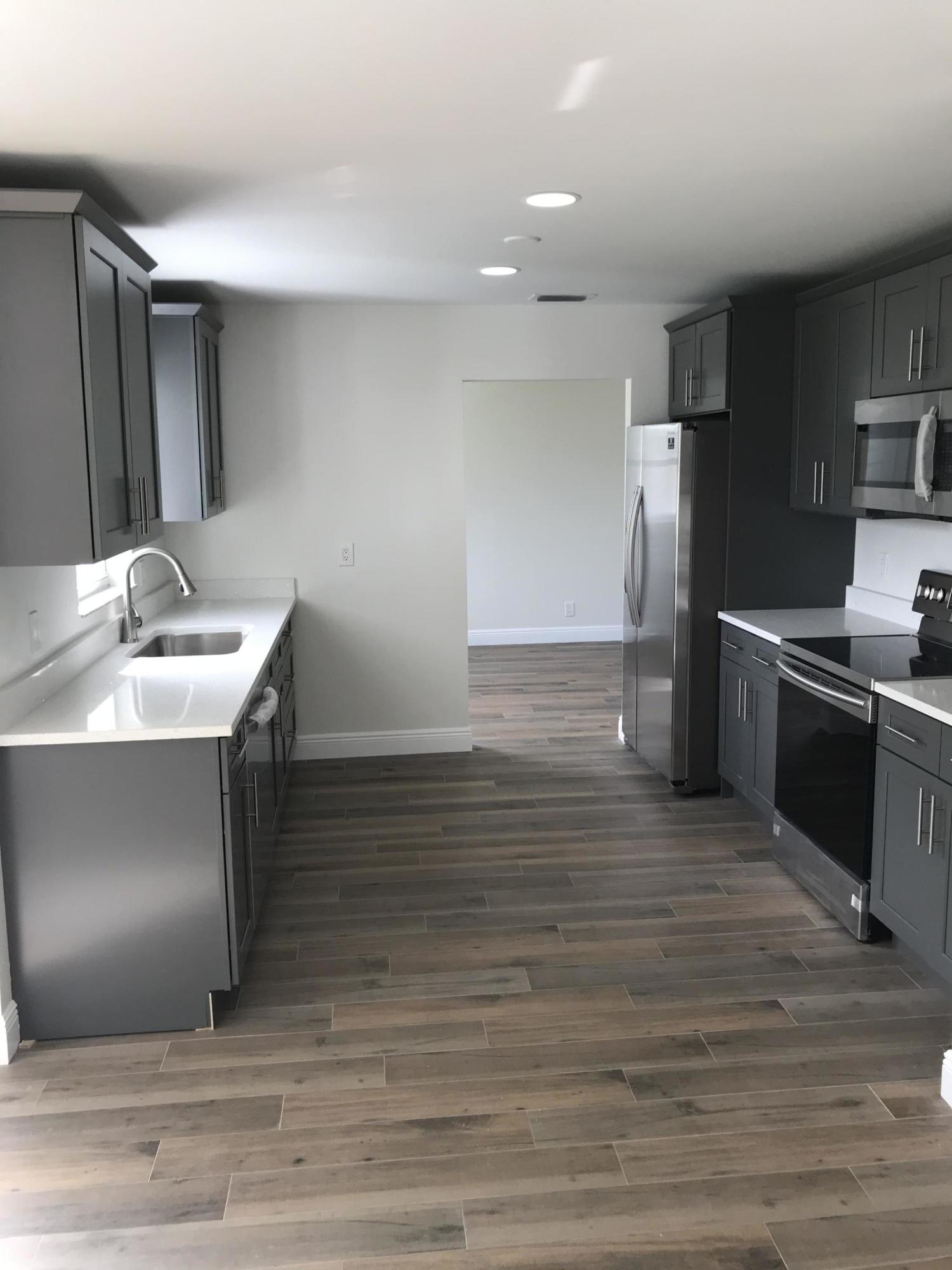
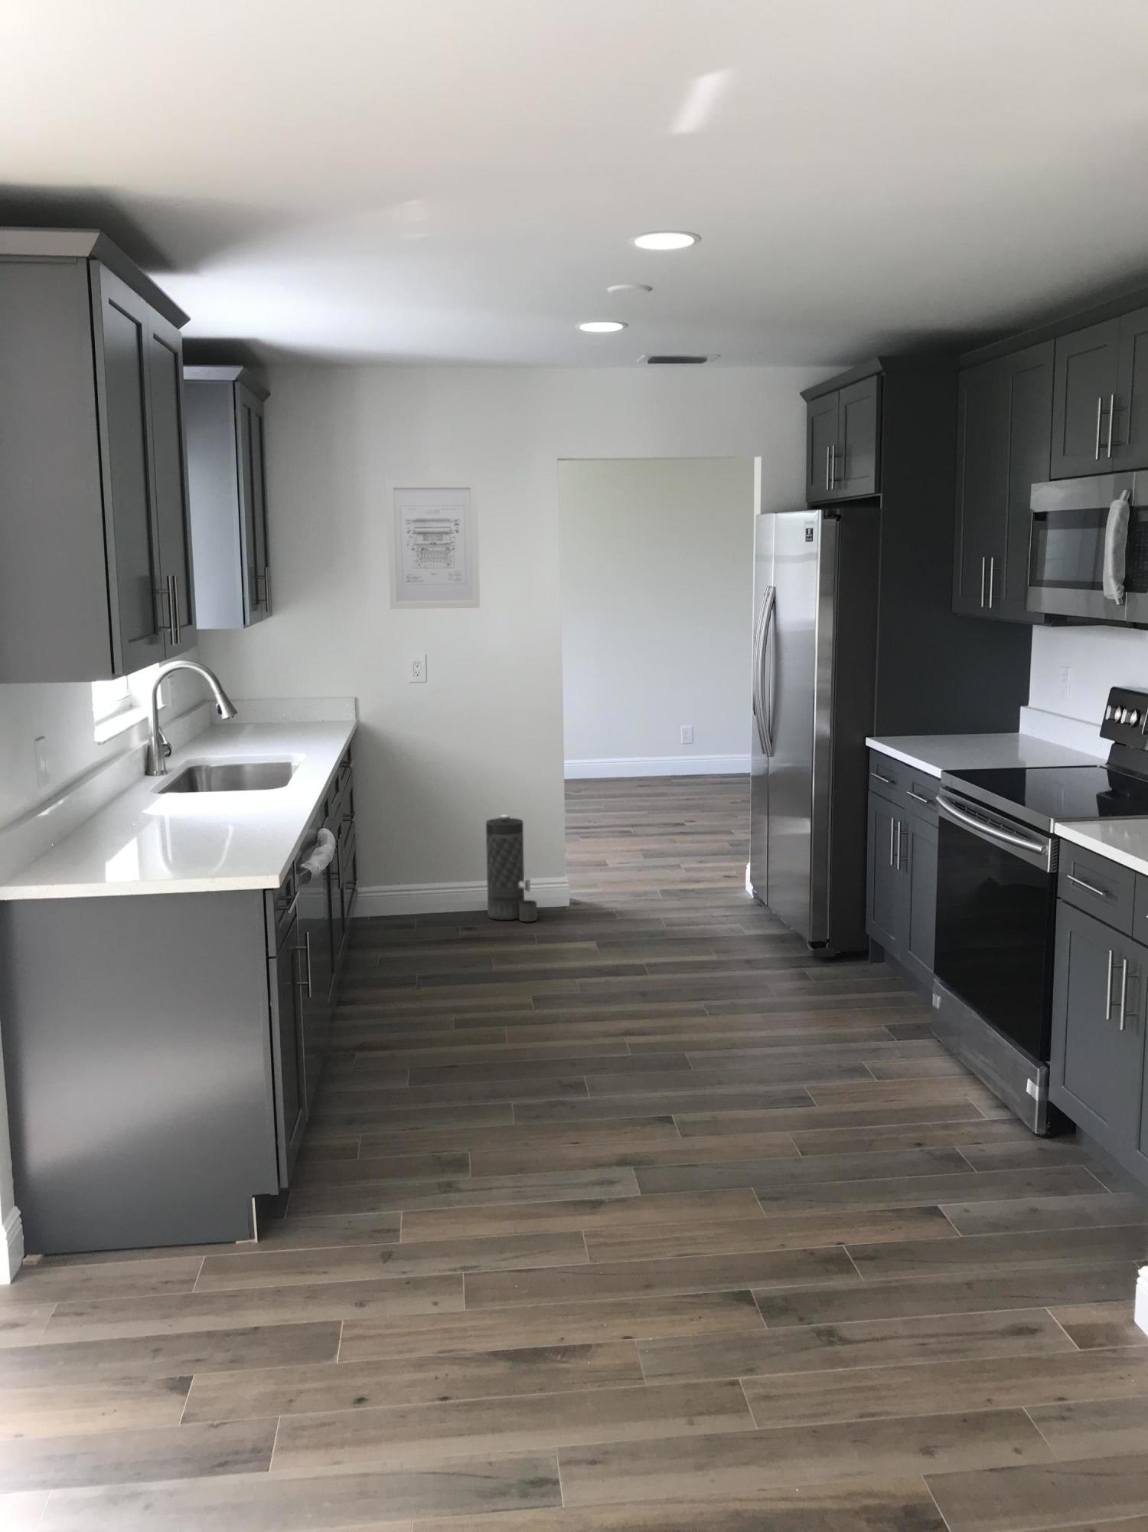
+ canister (510, 866)
+ wall art (433, 544)
